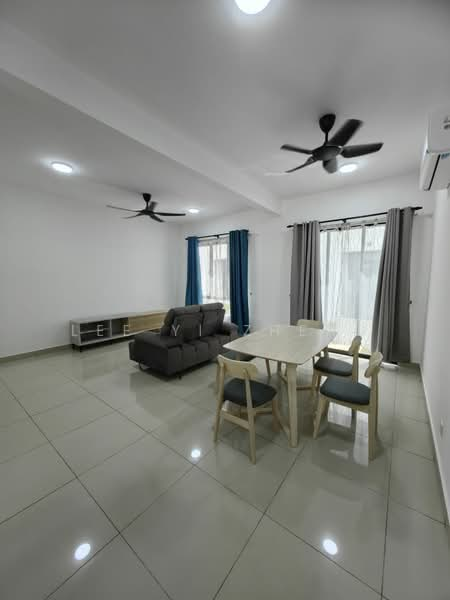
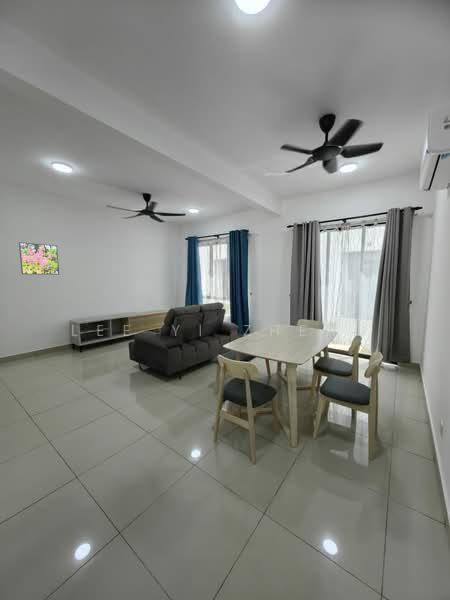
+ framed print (40, 259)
